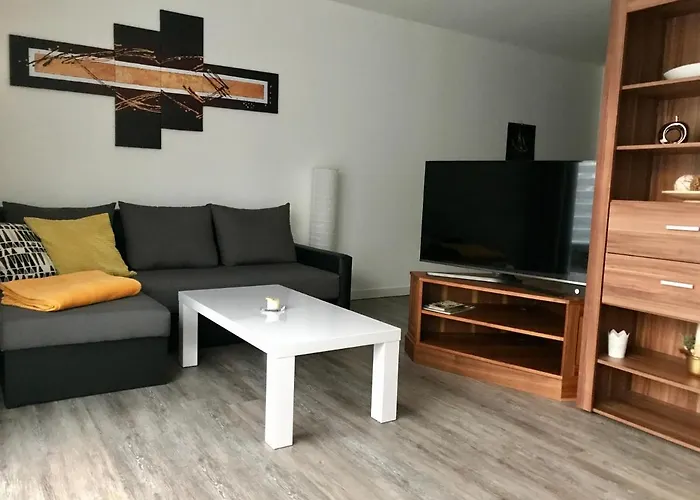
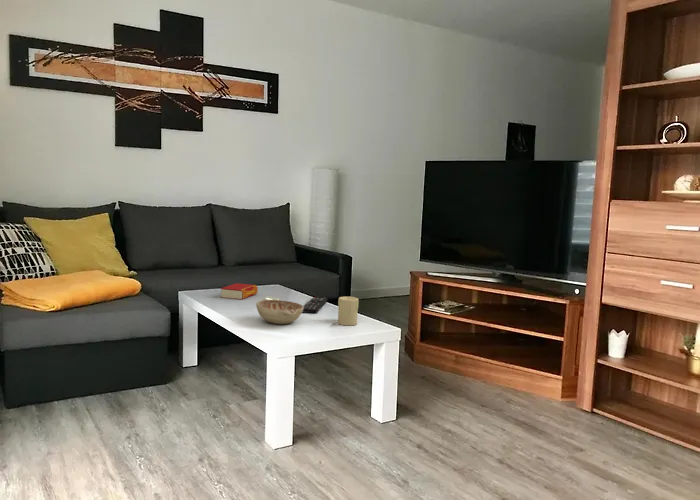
+ decorative bowl (279, 313)
+ remote control (314, 304)
+ candle (348, 309)
+ book (239, 291)
